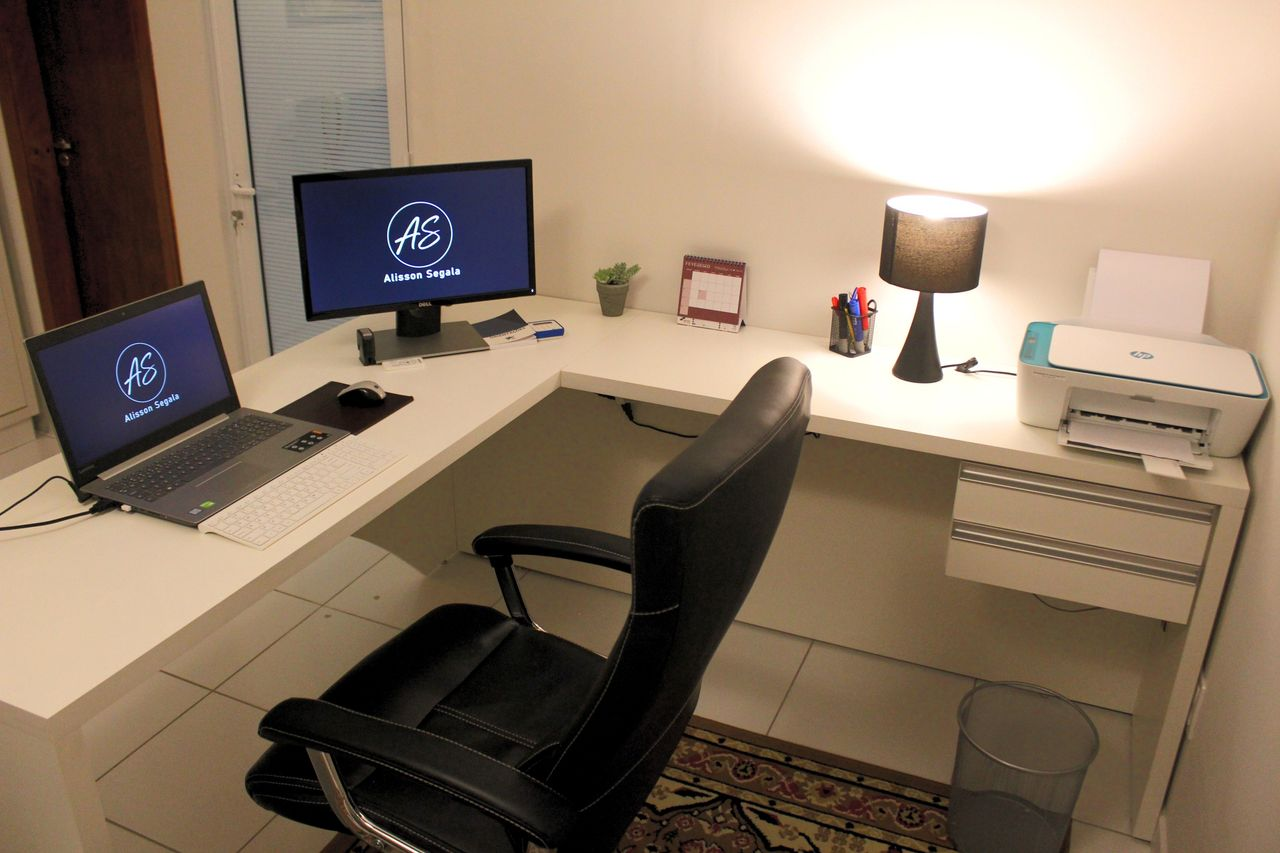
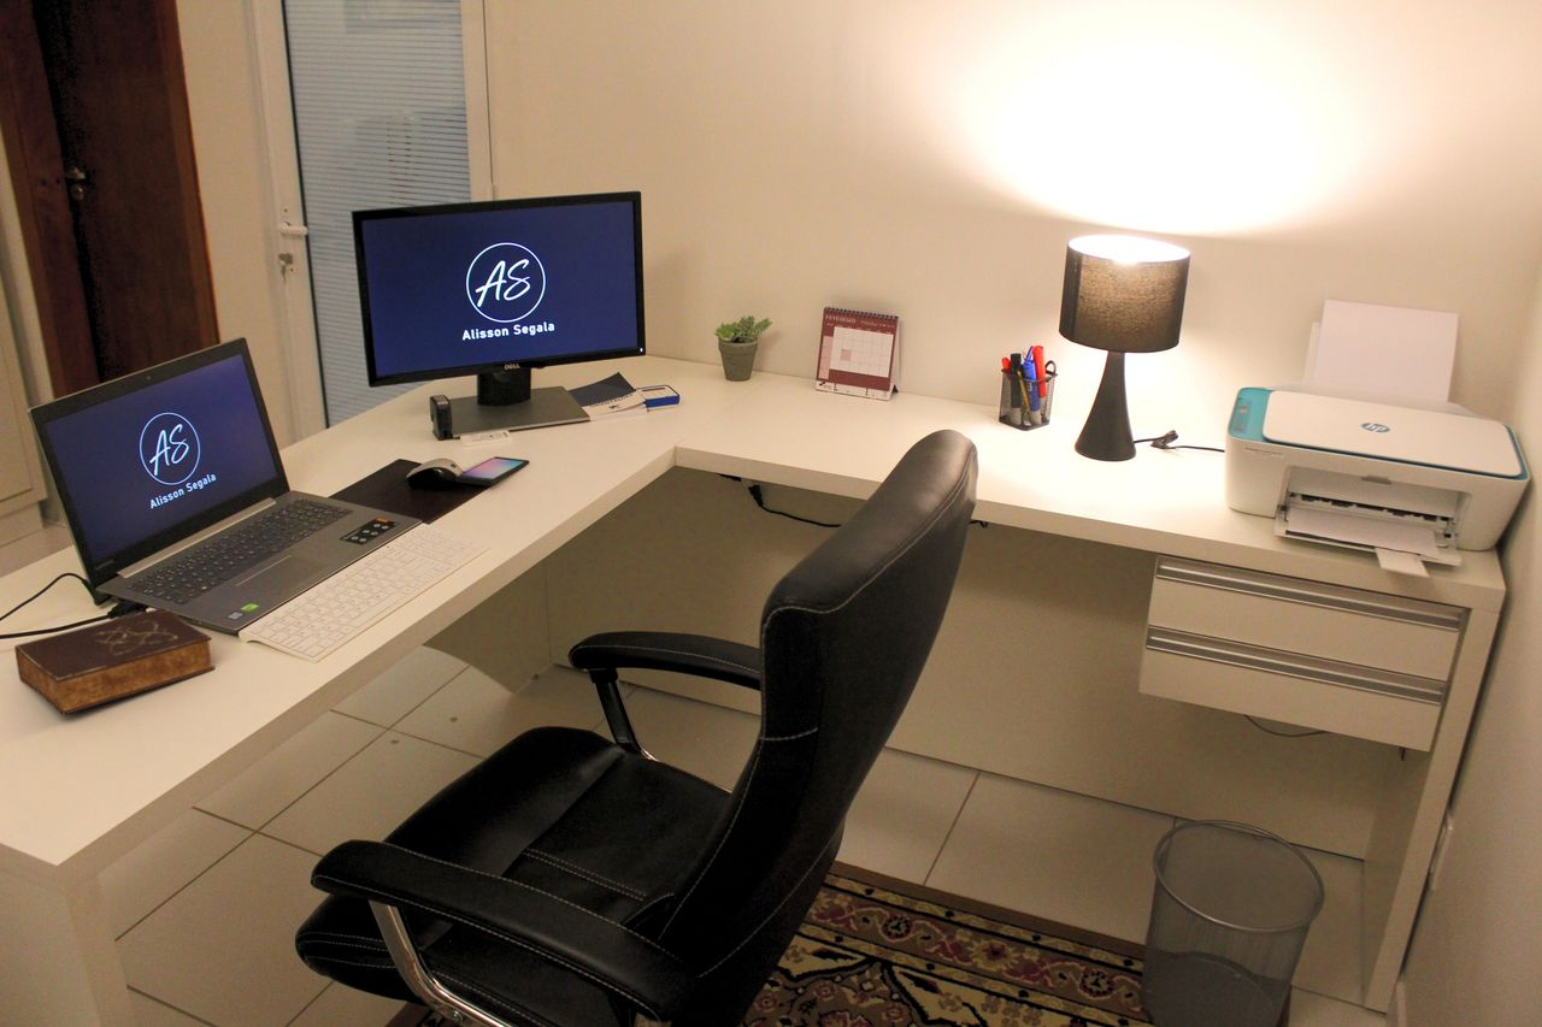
+ smartphone (493, 471)
+ book (116, 657)
